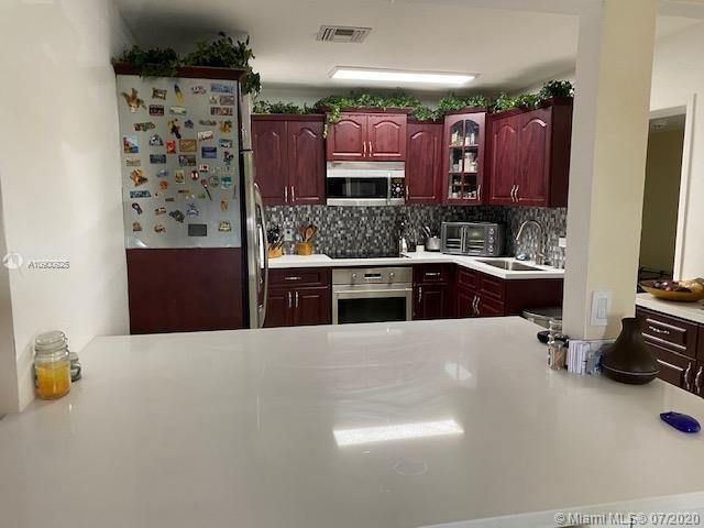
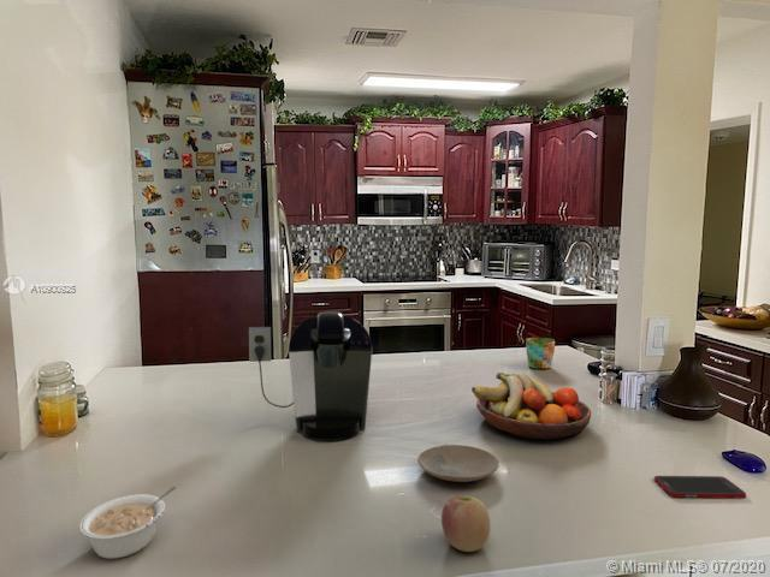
+ cell phone (698, 487)
+ legume (125, 523)
+ fruit bowl (532, 400)
+ coffee maker (308, 369)
+ apple (466, 521)
+ mug (538, 352)
+ plate (457, 465)
